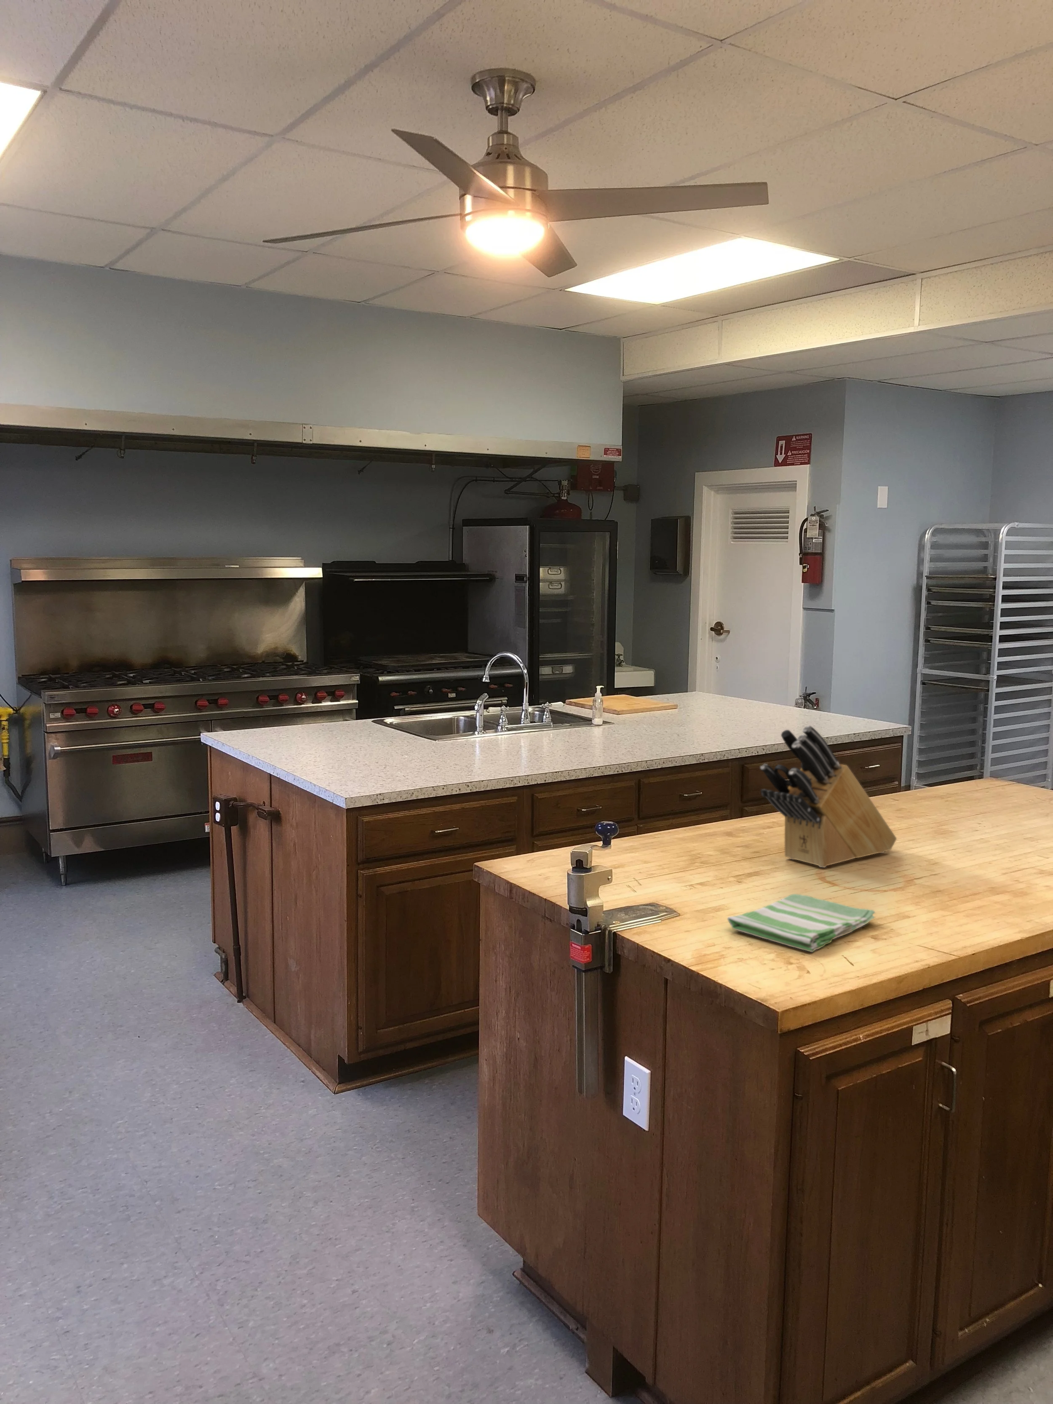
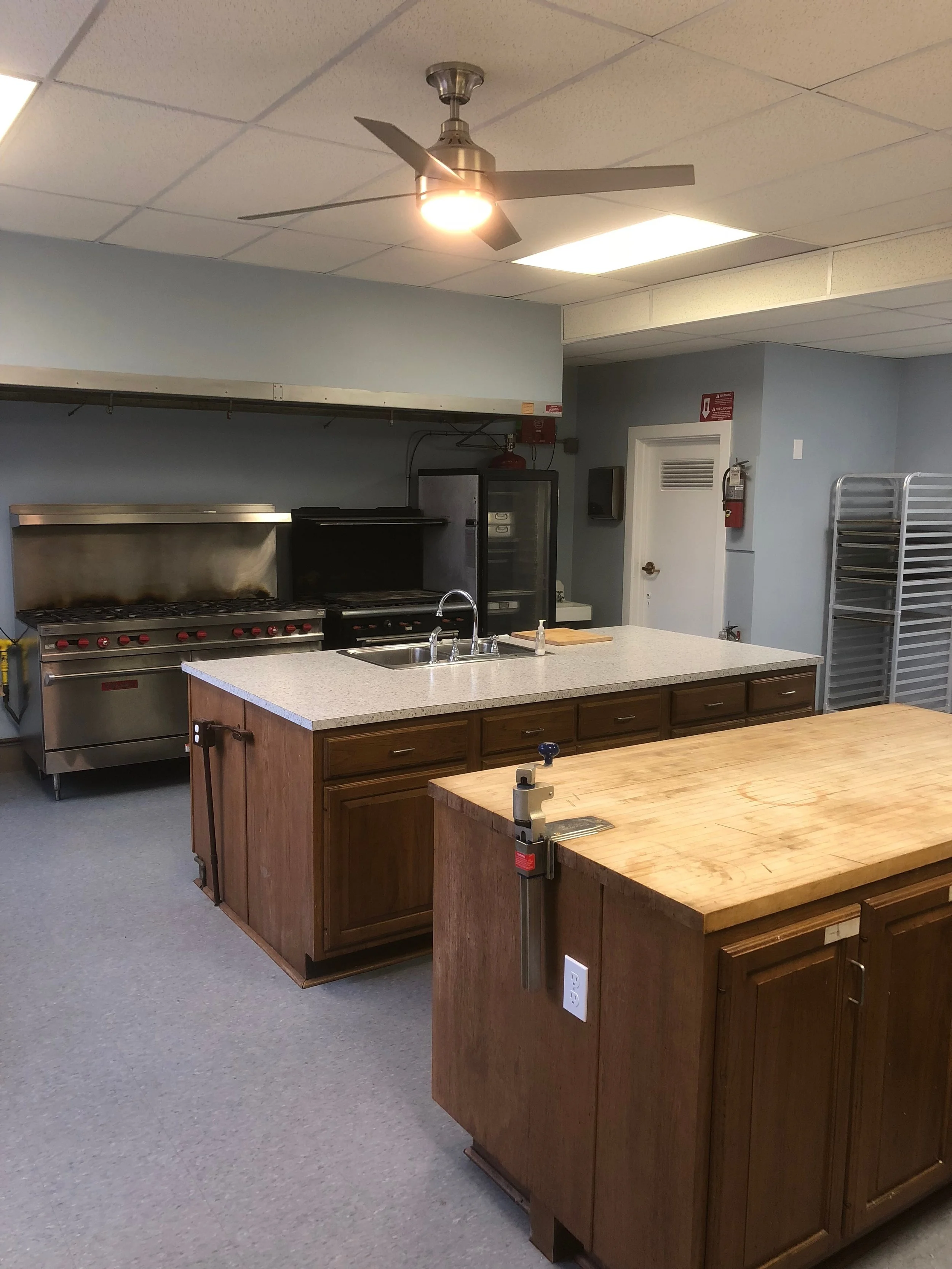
- dish towel (801, 918)
- knife block (830, 790)
